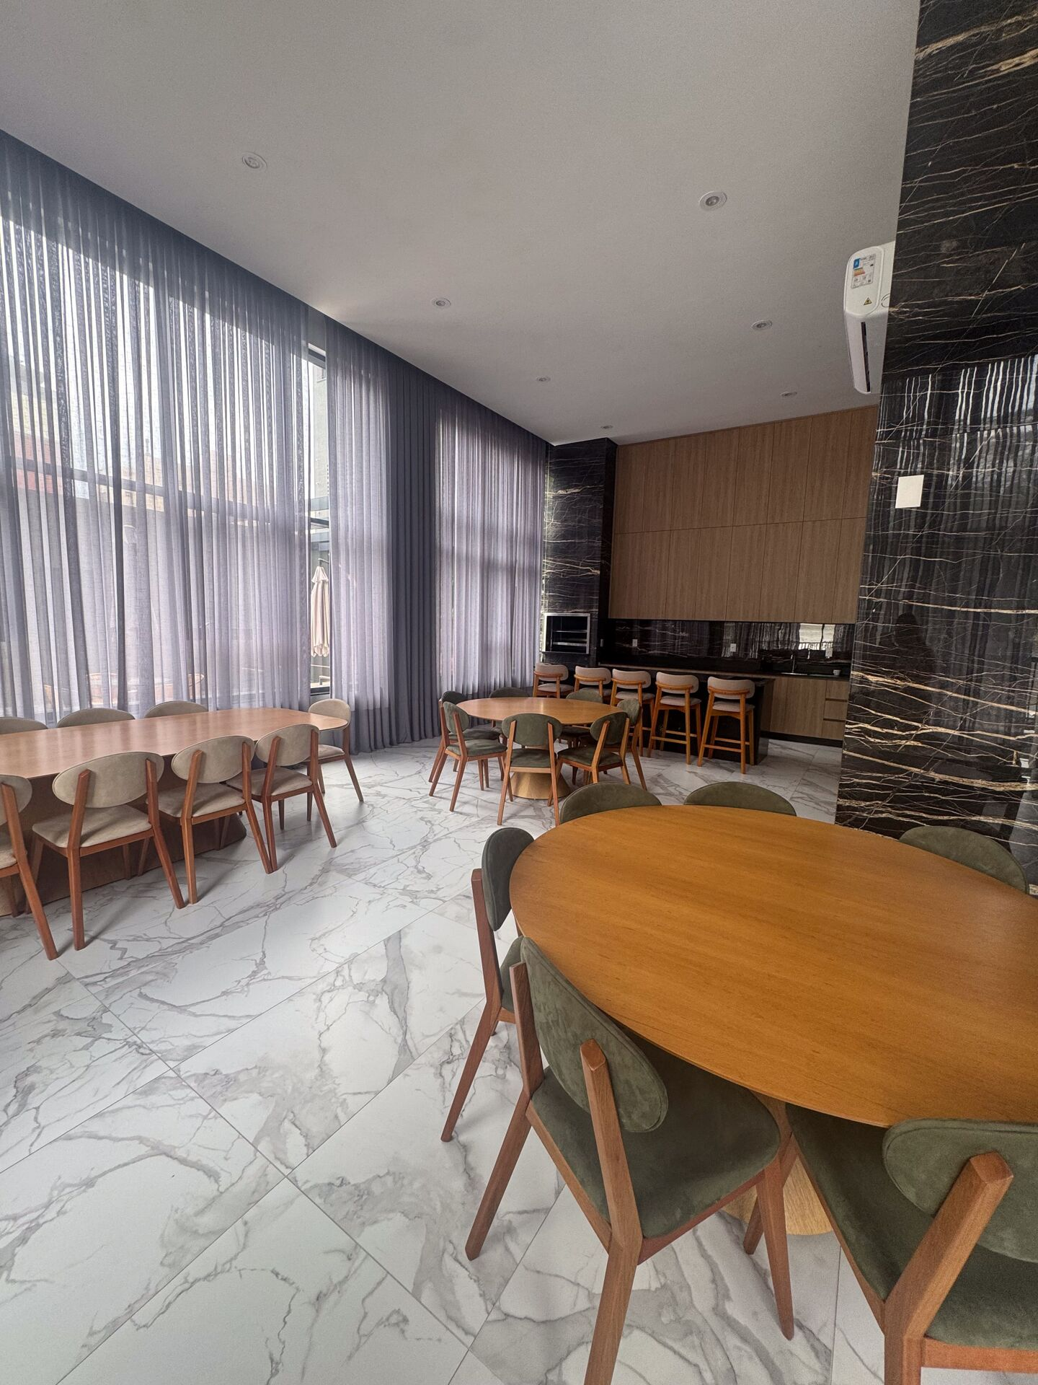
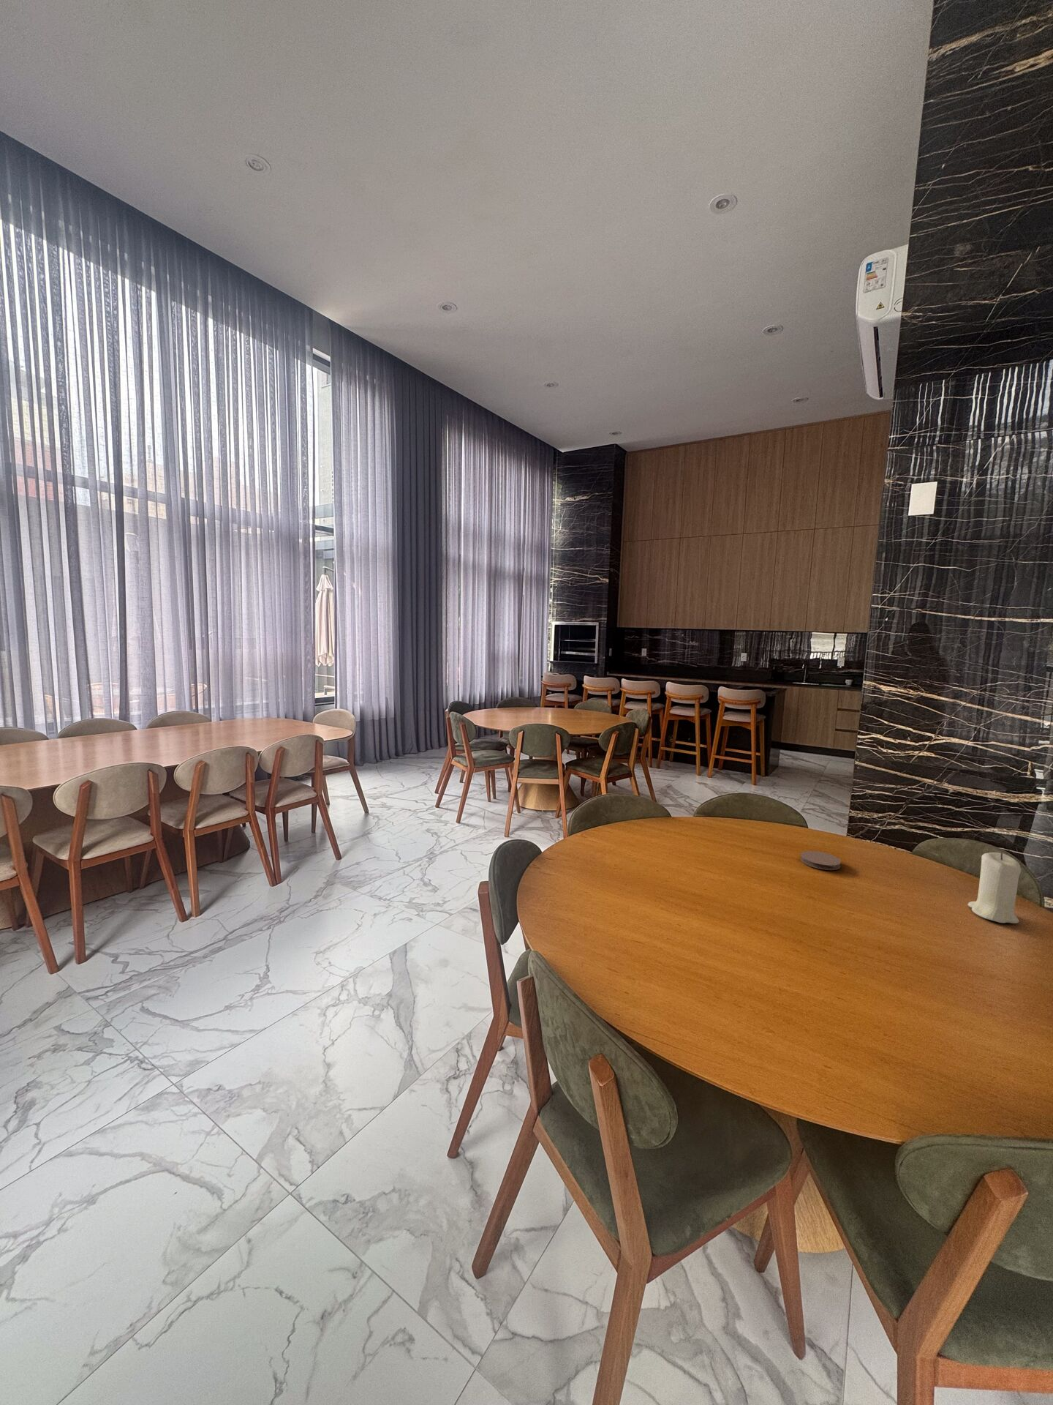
+ coaster (820, 860)
+ candle (997, 884)
